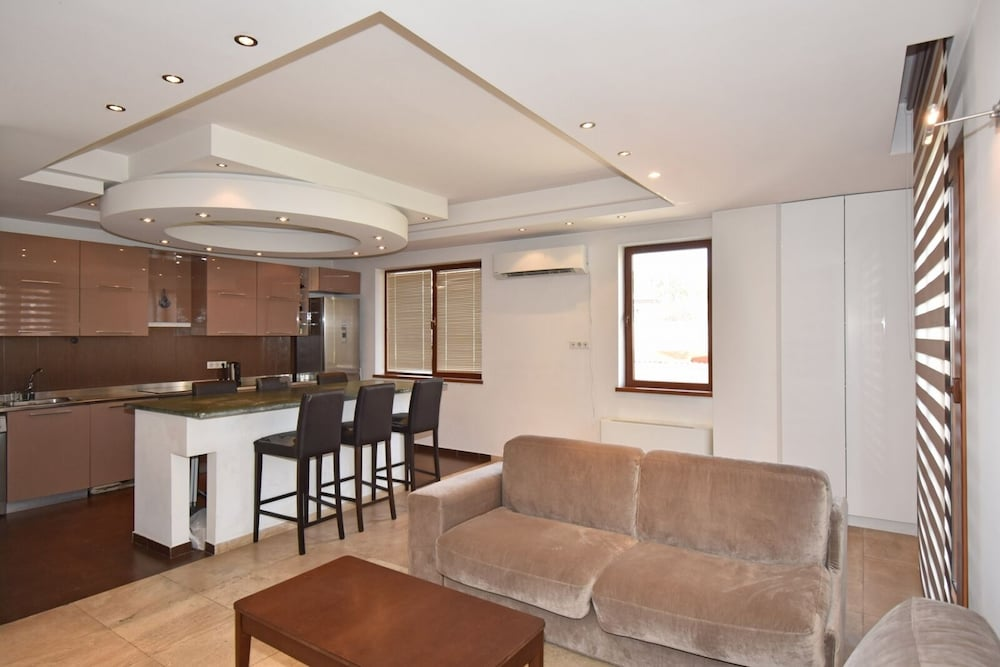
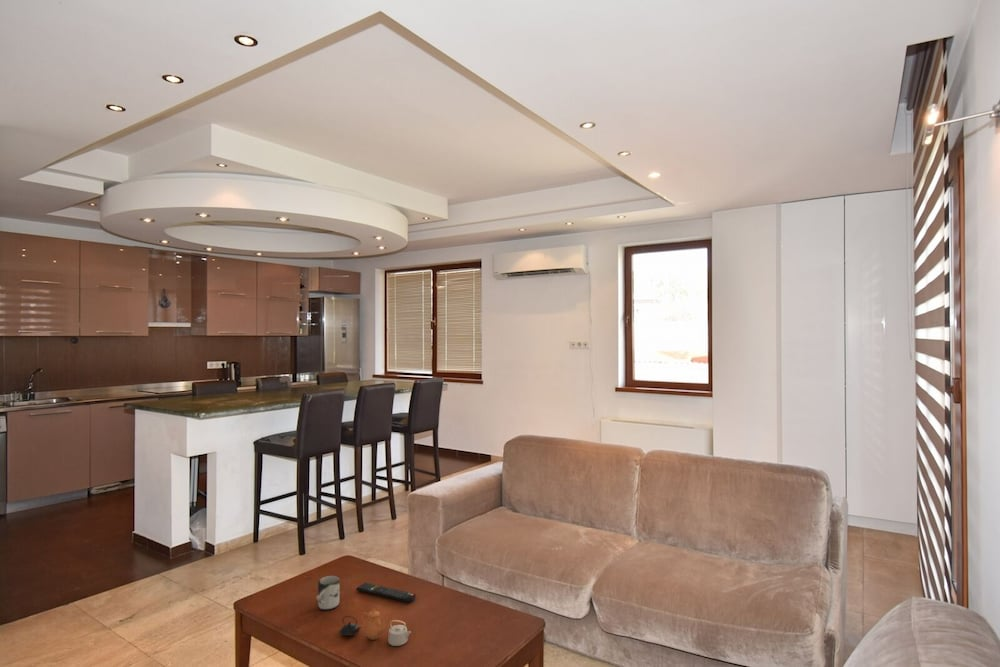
+ cup (326, 594)
+ teapot (375, 623)
+ remote control (386, 592)
